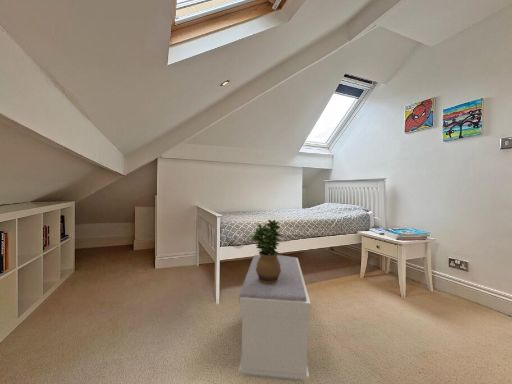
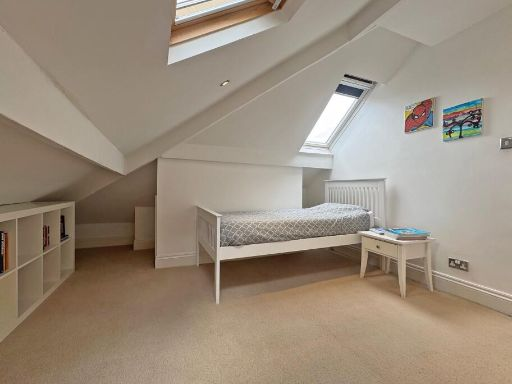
- potted plant (267, 248)
- bench (274, 303)
